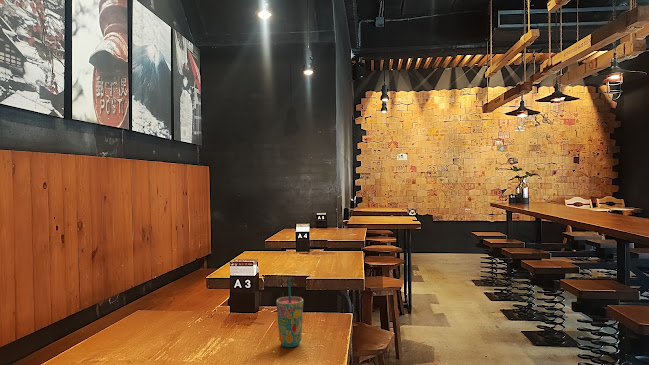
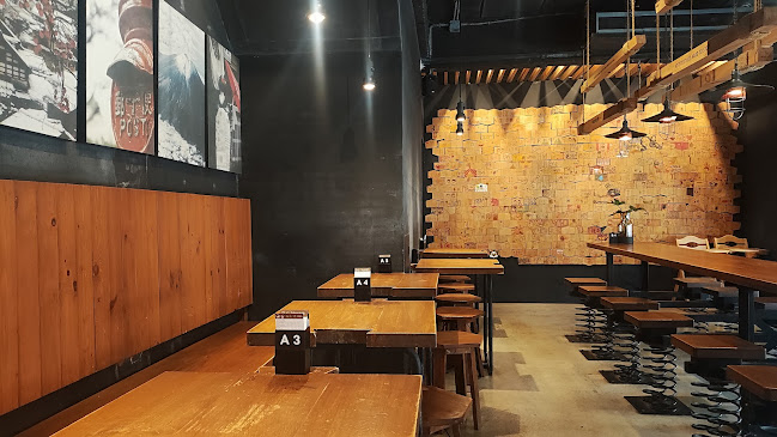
- cup (289, 311)
